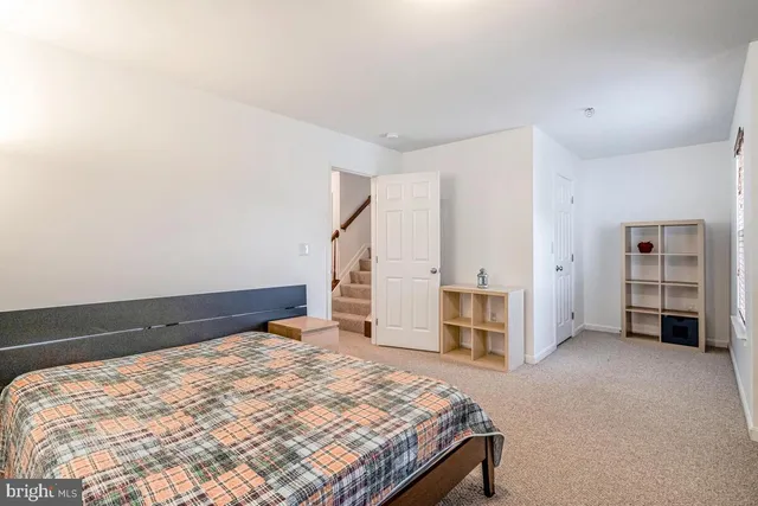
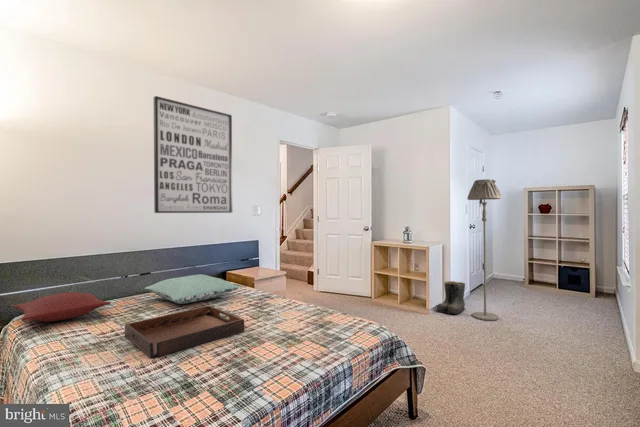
+ pillow (192, 288)
+ serving tray (185, 327)
+ pillow (62, 306)
+ wall art (196, 159)
+ boots (451, 296)
+ floor lamp (484, 248)
